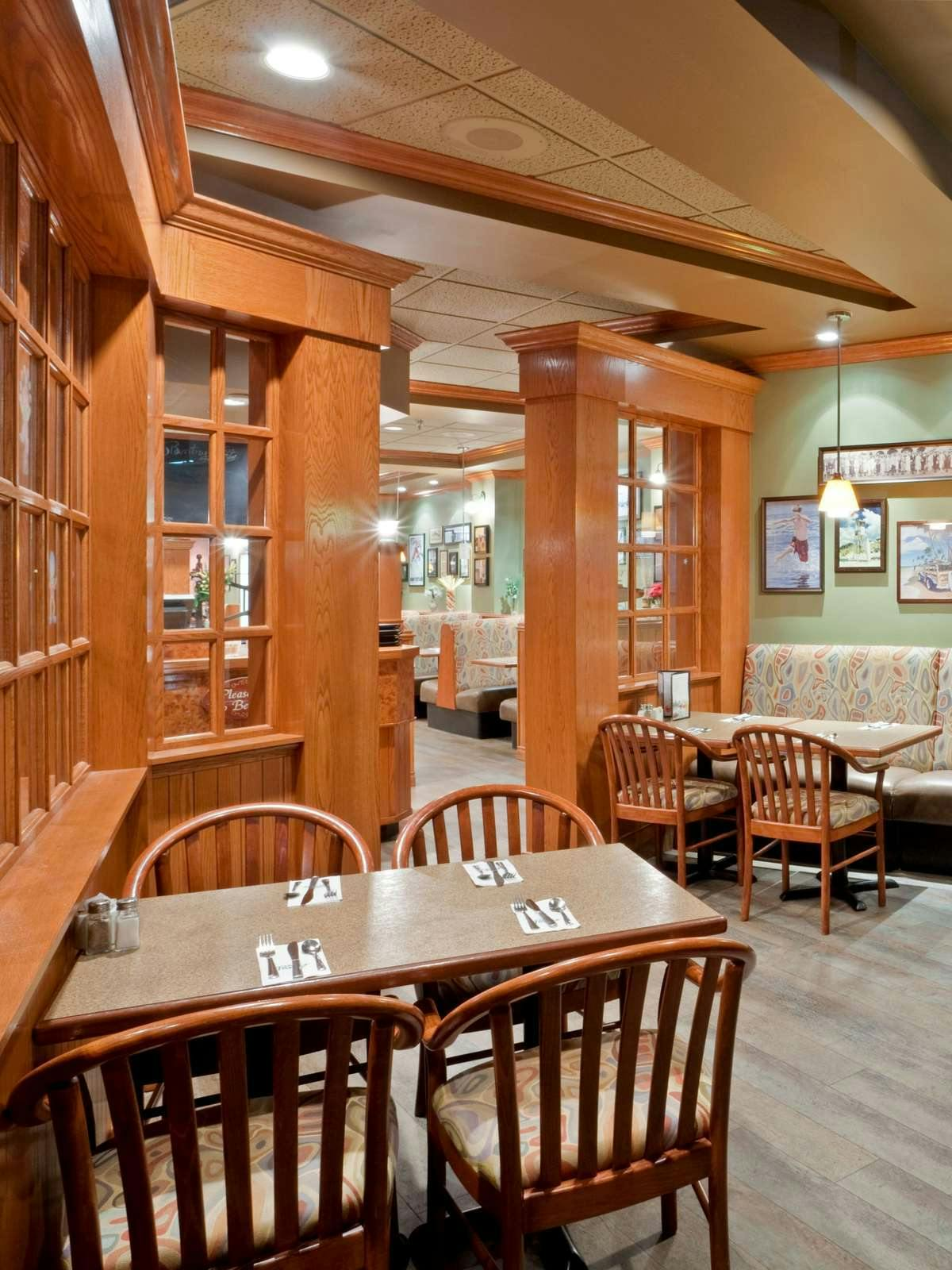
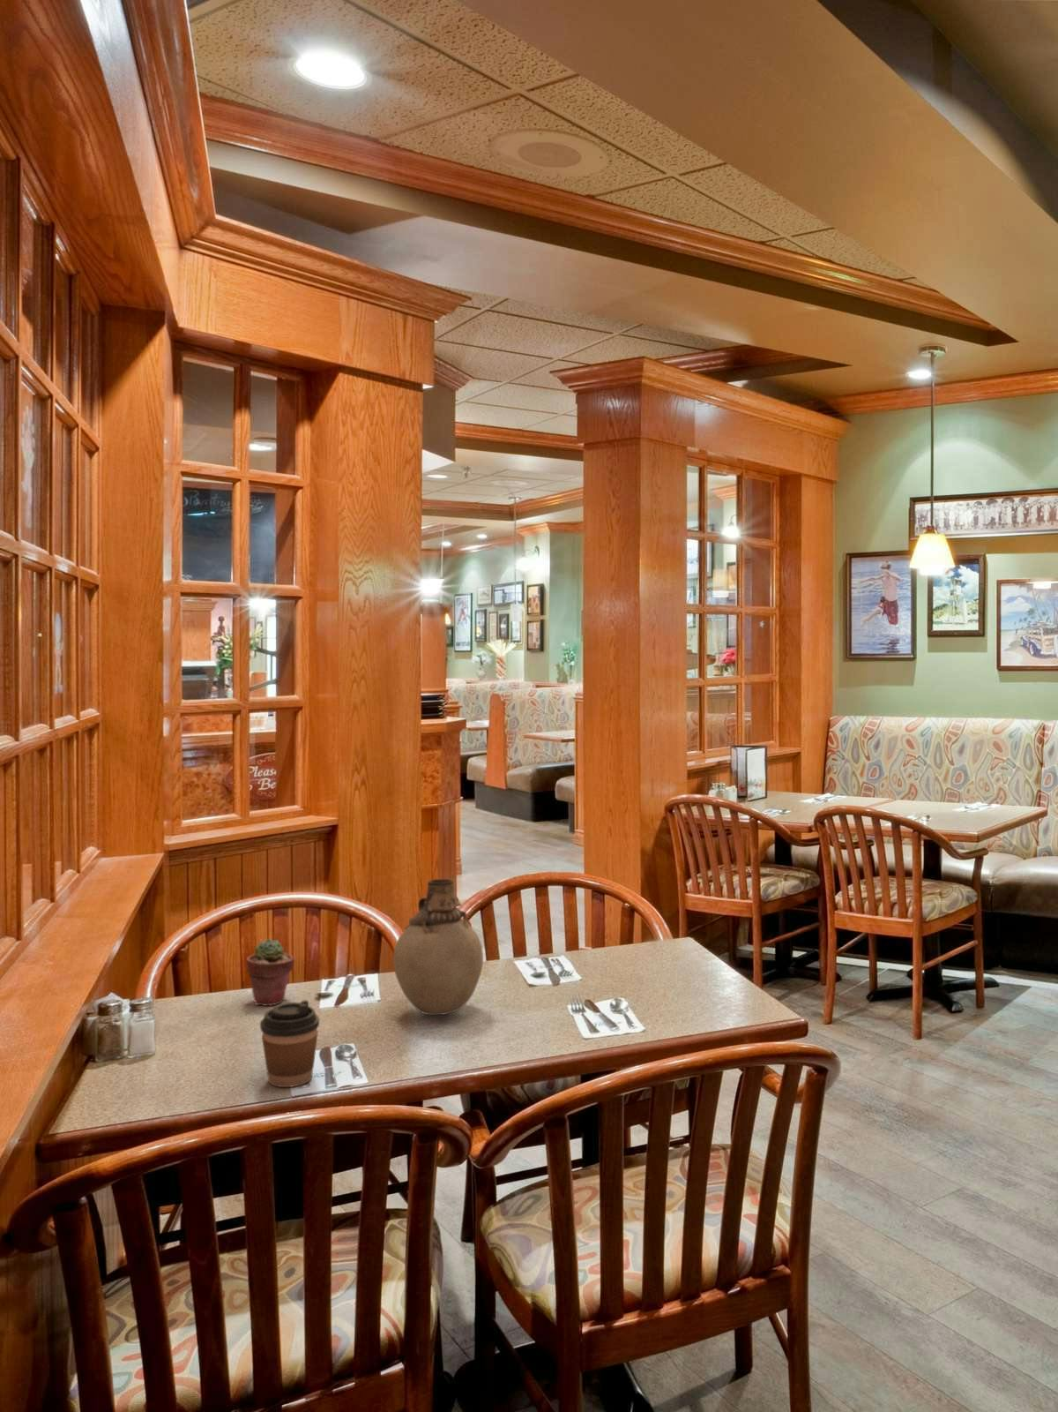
+ vase (438, 945)
+ coffee cup (290, 1041)
+ potted succulent (270, 969)
